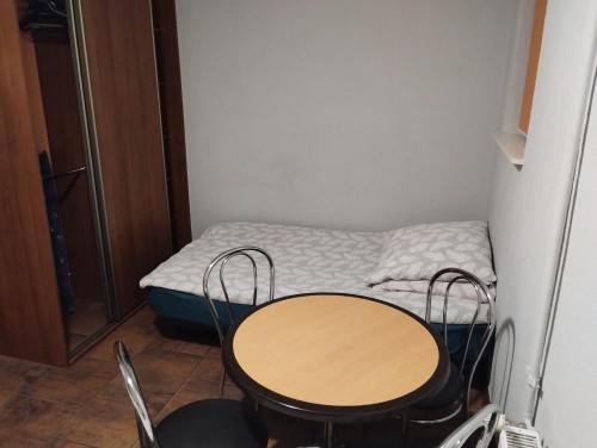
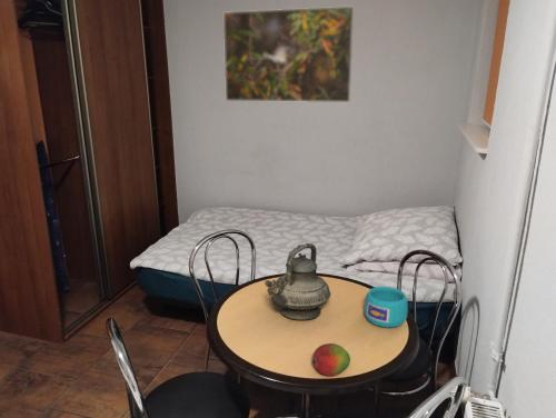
+ cup (388, 305)
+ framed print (286, 57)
+ teapot (292, 281)
+ fruit (330, 358)
